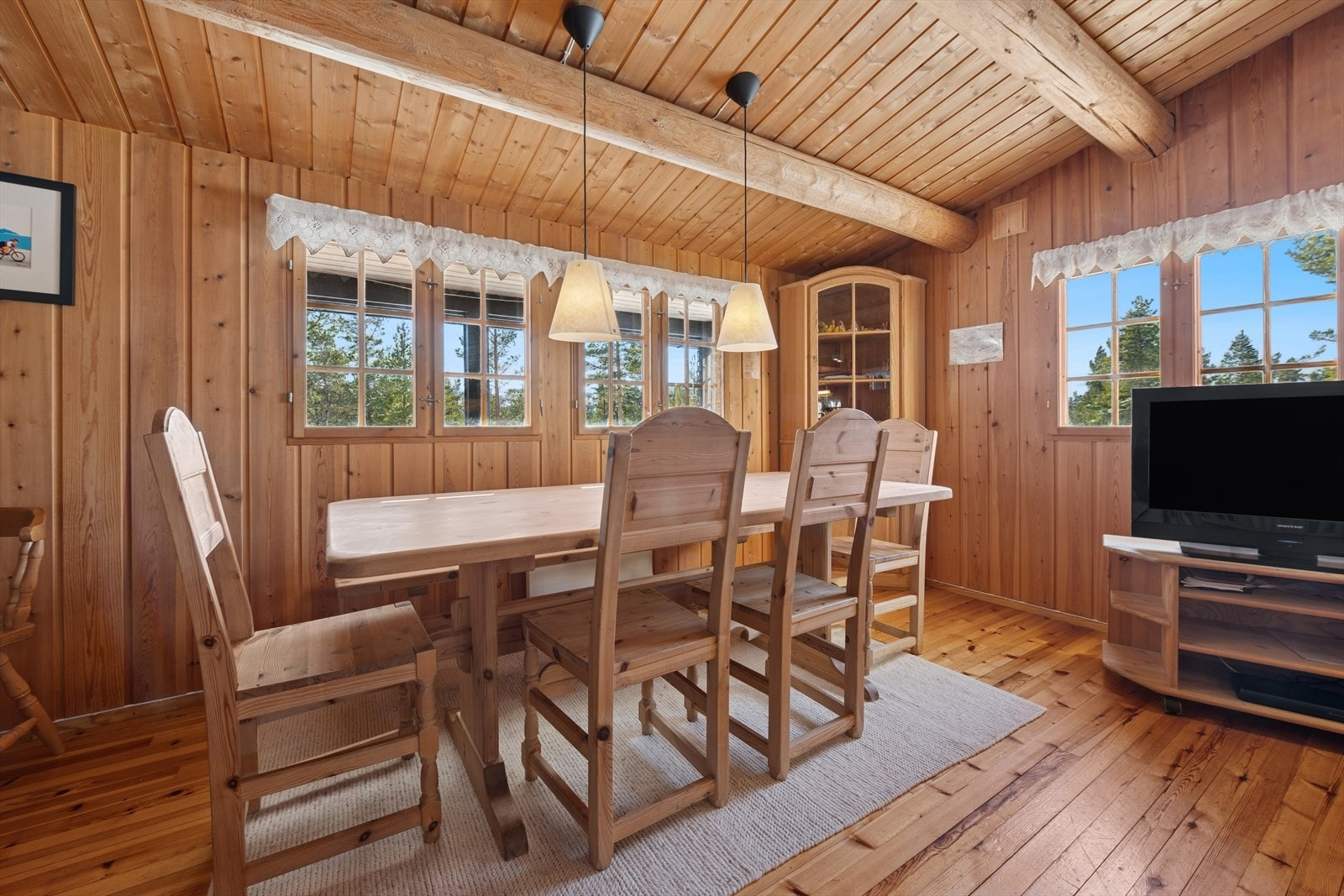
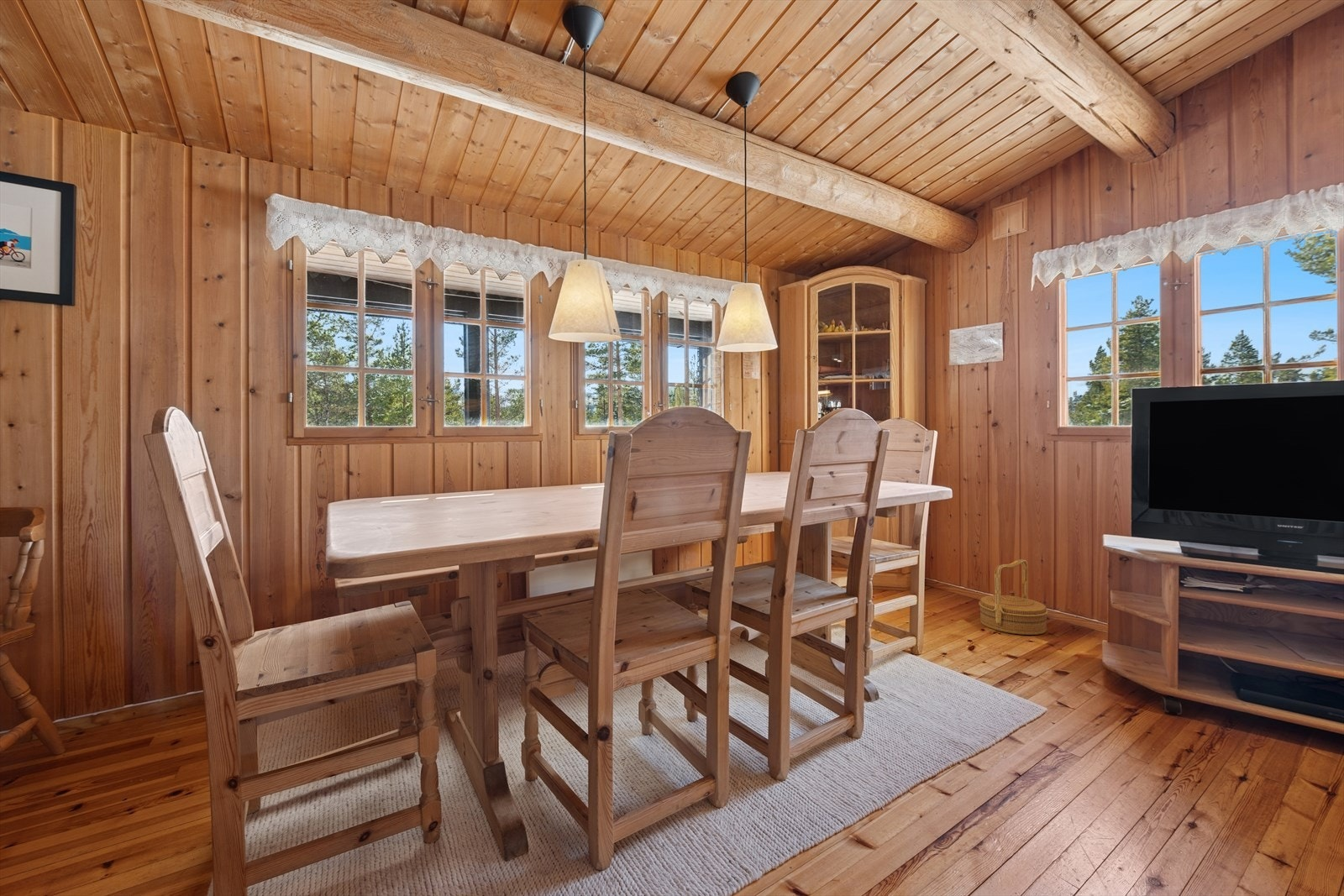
+ basket (1012, 594)
